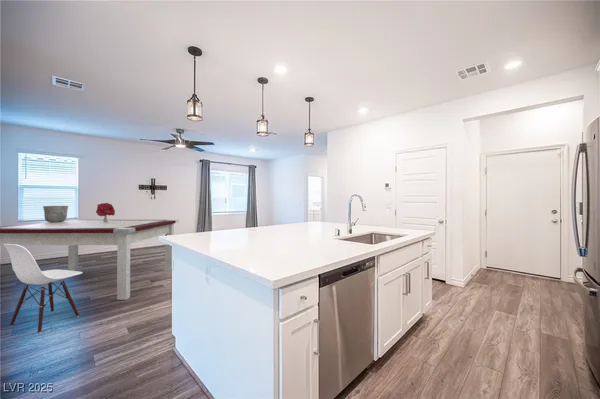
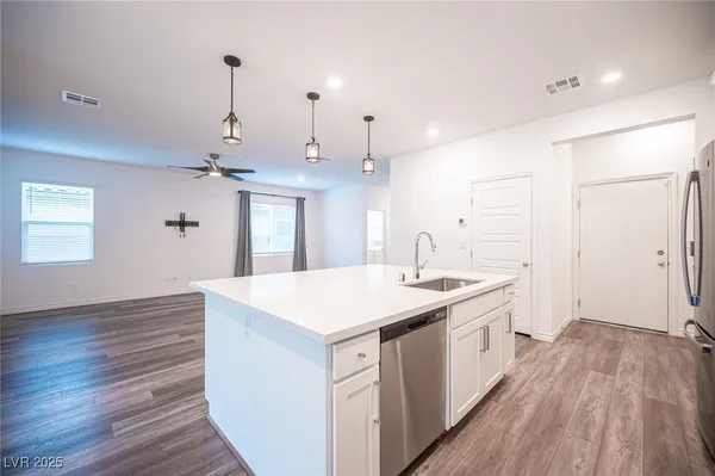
- chair (44, 280)
- dining table (94, 244)
- ceramic pot (56, 213)
- bouquet (105, 212)
